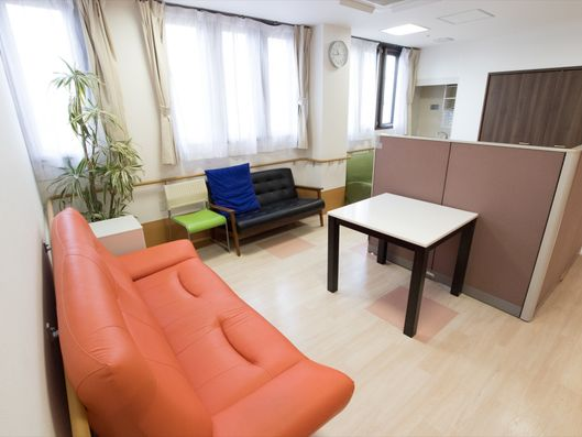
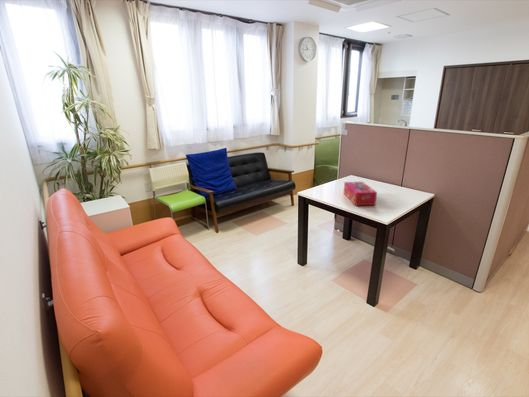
+ tissue box (359, 192)
